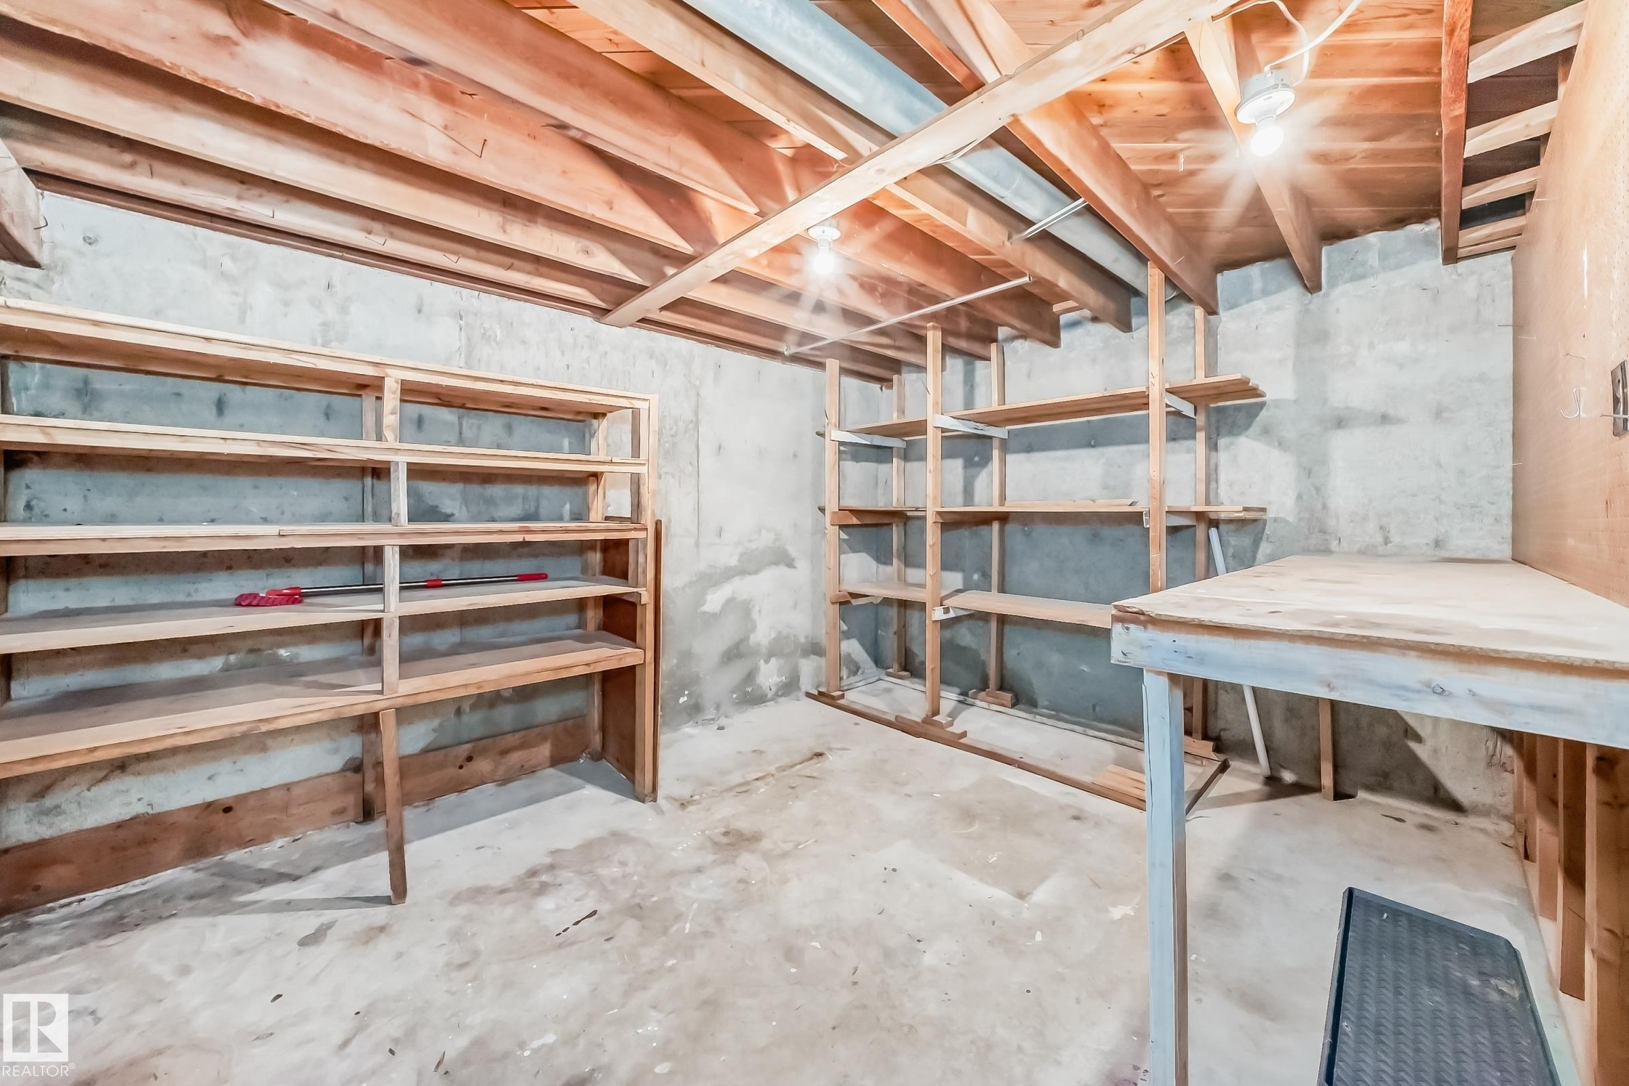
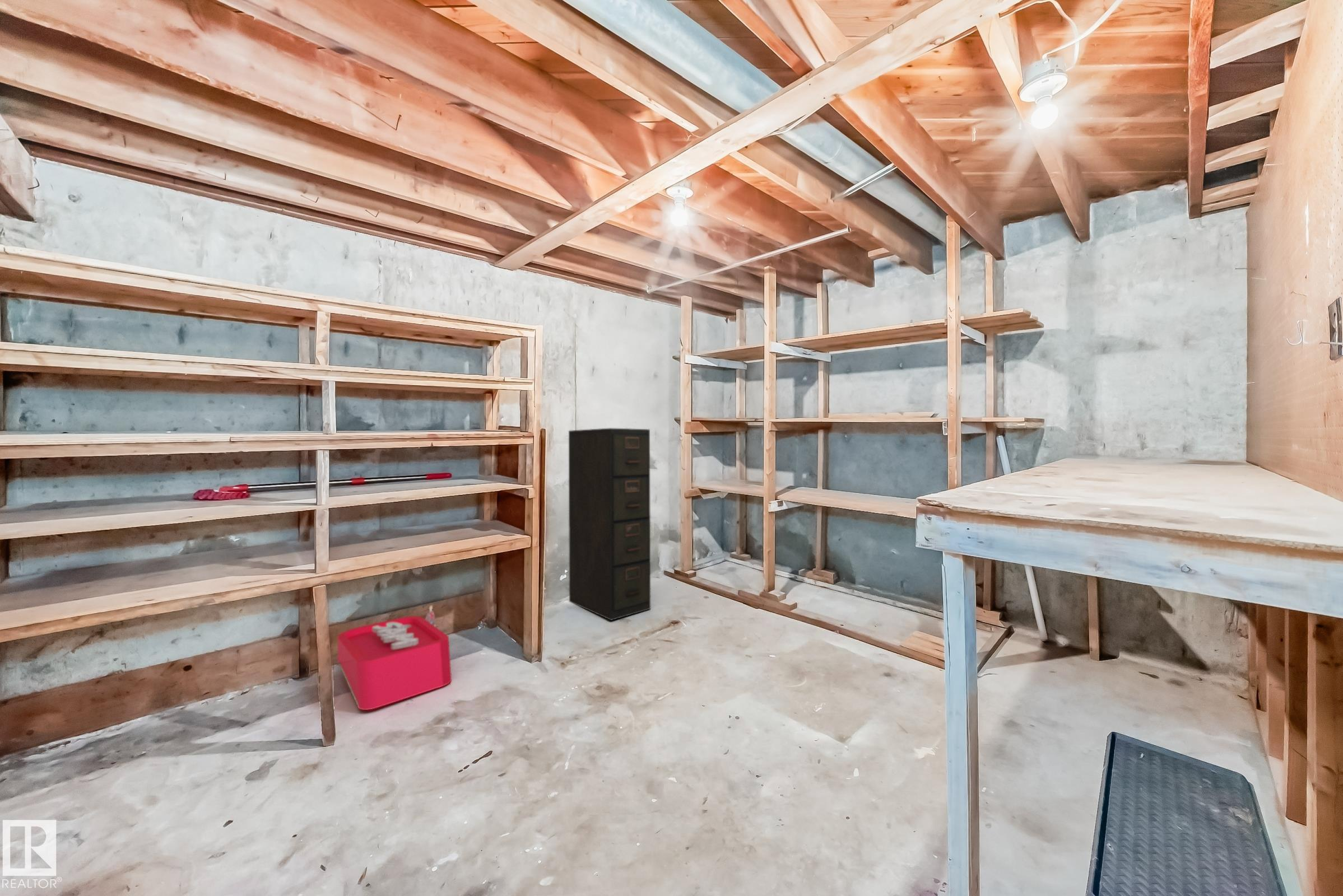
+ filing cabinet (610, 517)
+ storage bin (403, 650)
